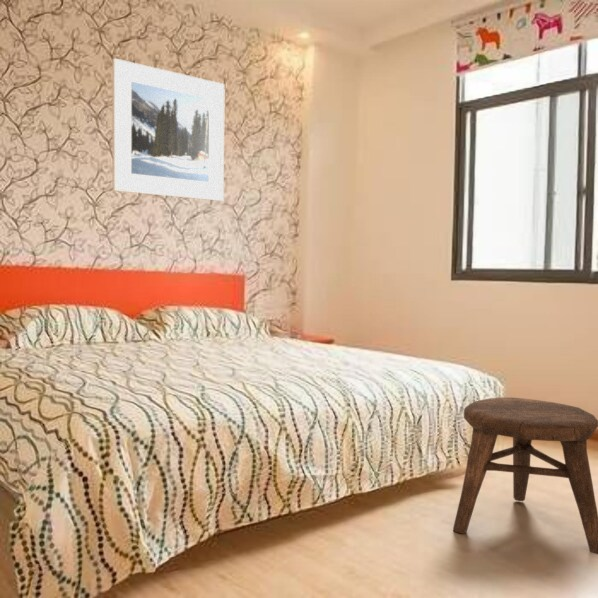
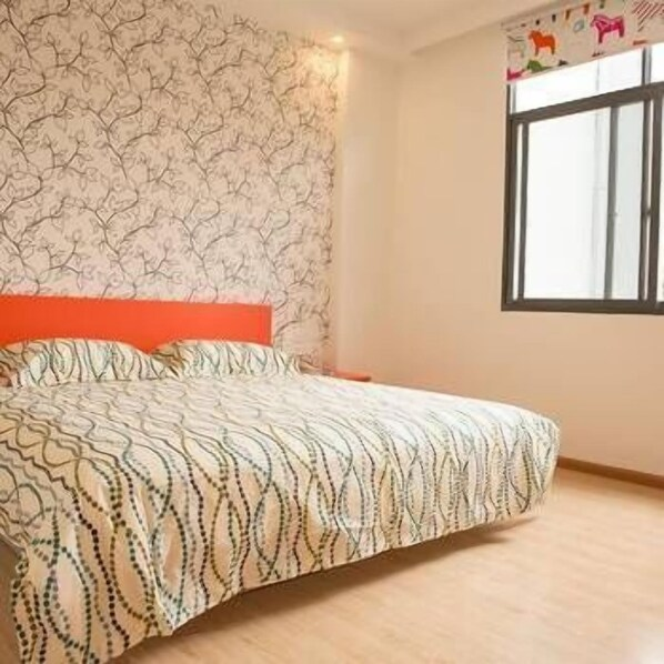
- stool (520, 468)
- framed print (171, 134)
